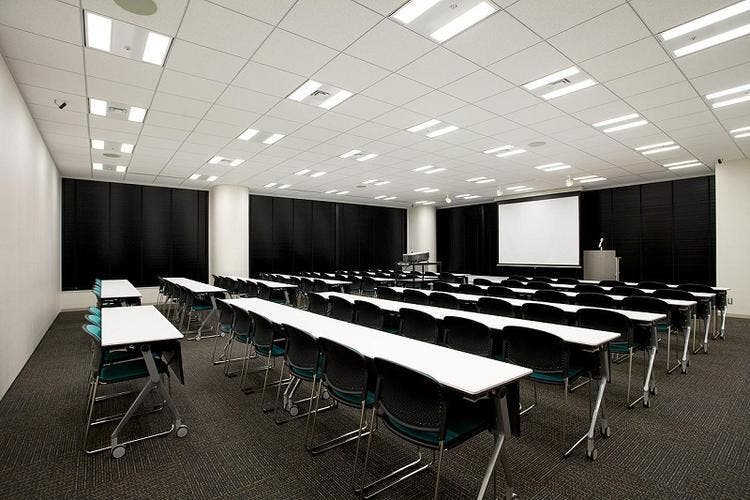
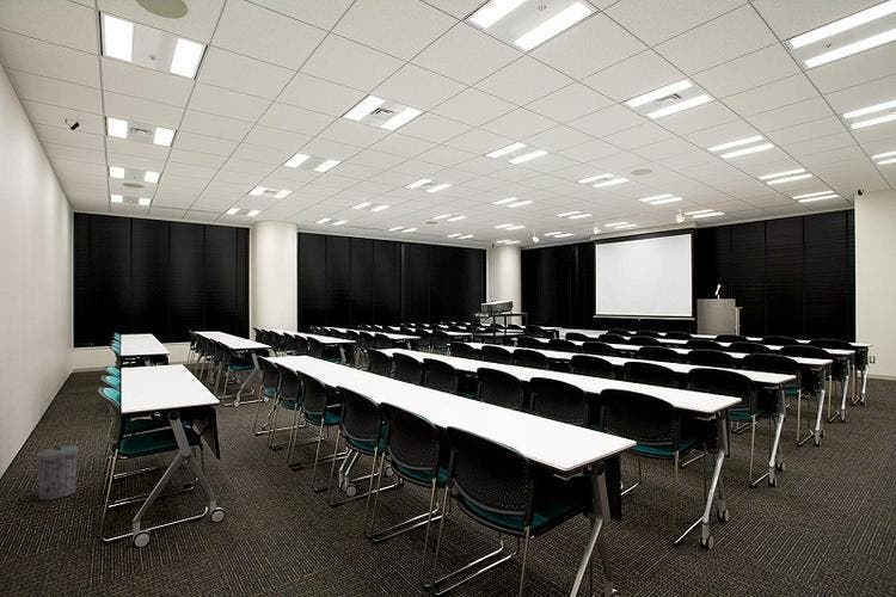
+ trash can (57, 470)
